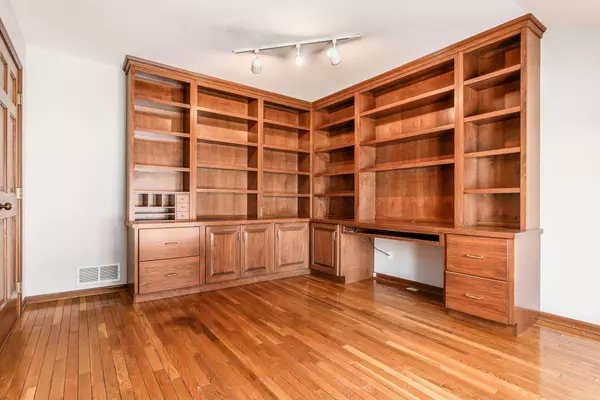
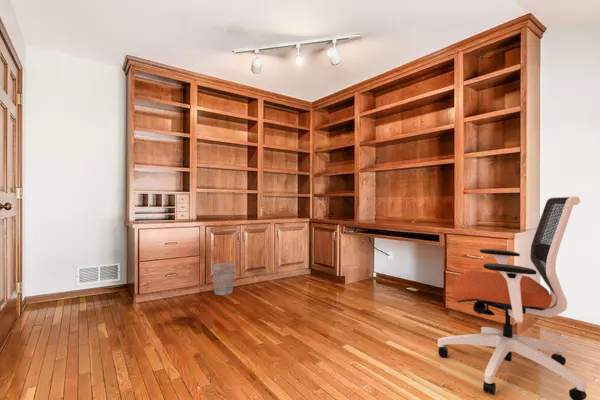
+ office chair (502, 282)
+ wastebasket (223, 279)
